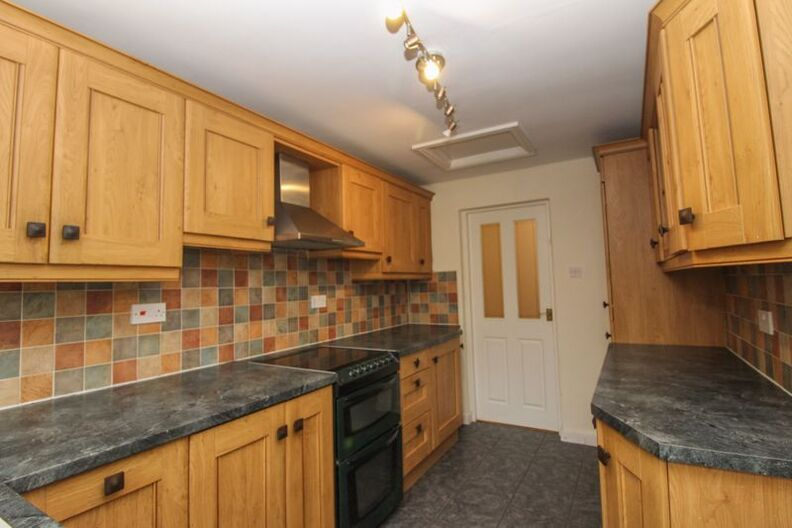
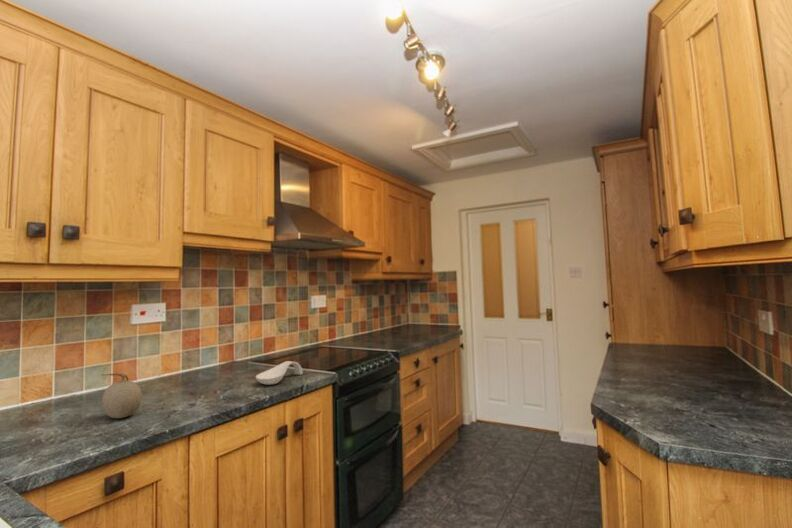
+ spoon rest (280, 371)
+ fruit (122, 393)
